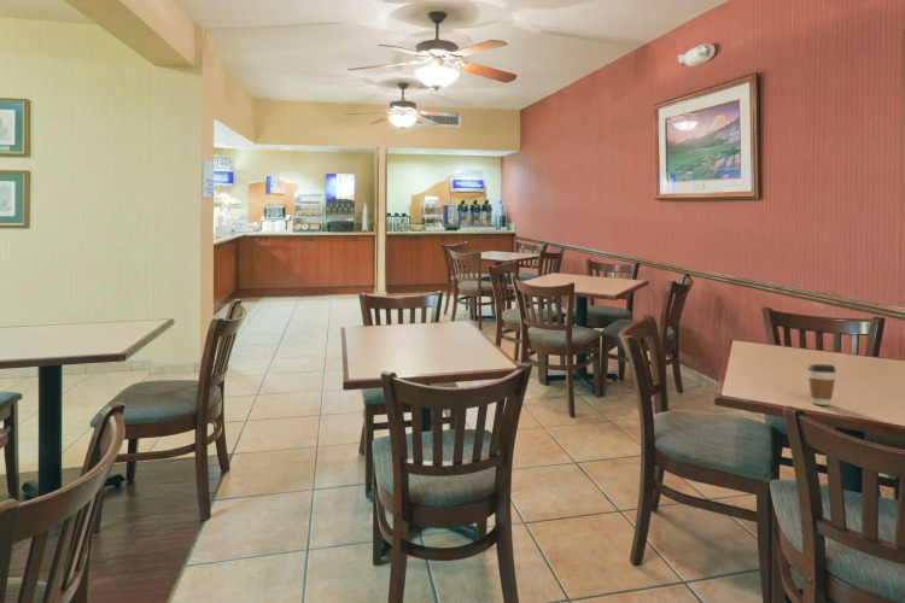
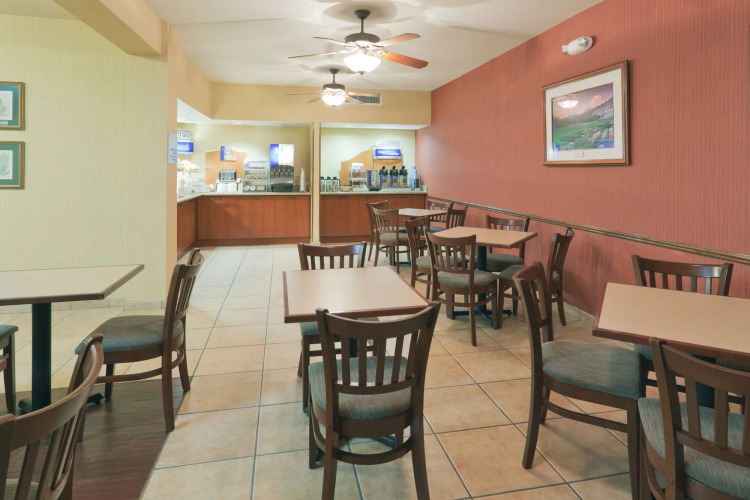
- coffee cup (821, 384)
